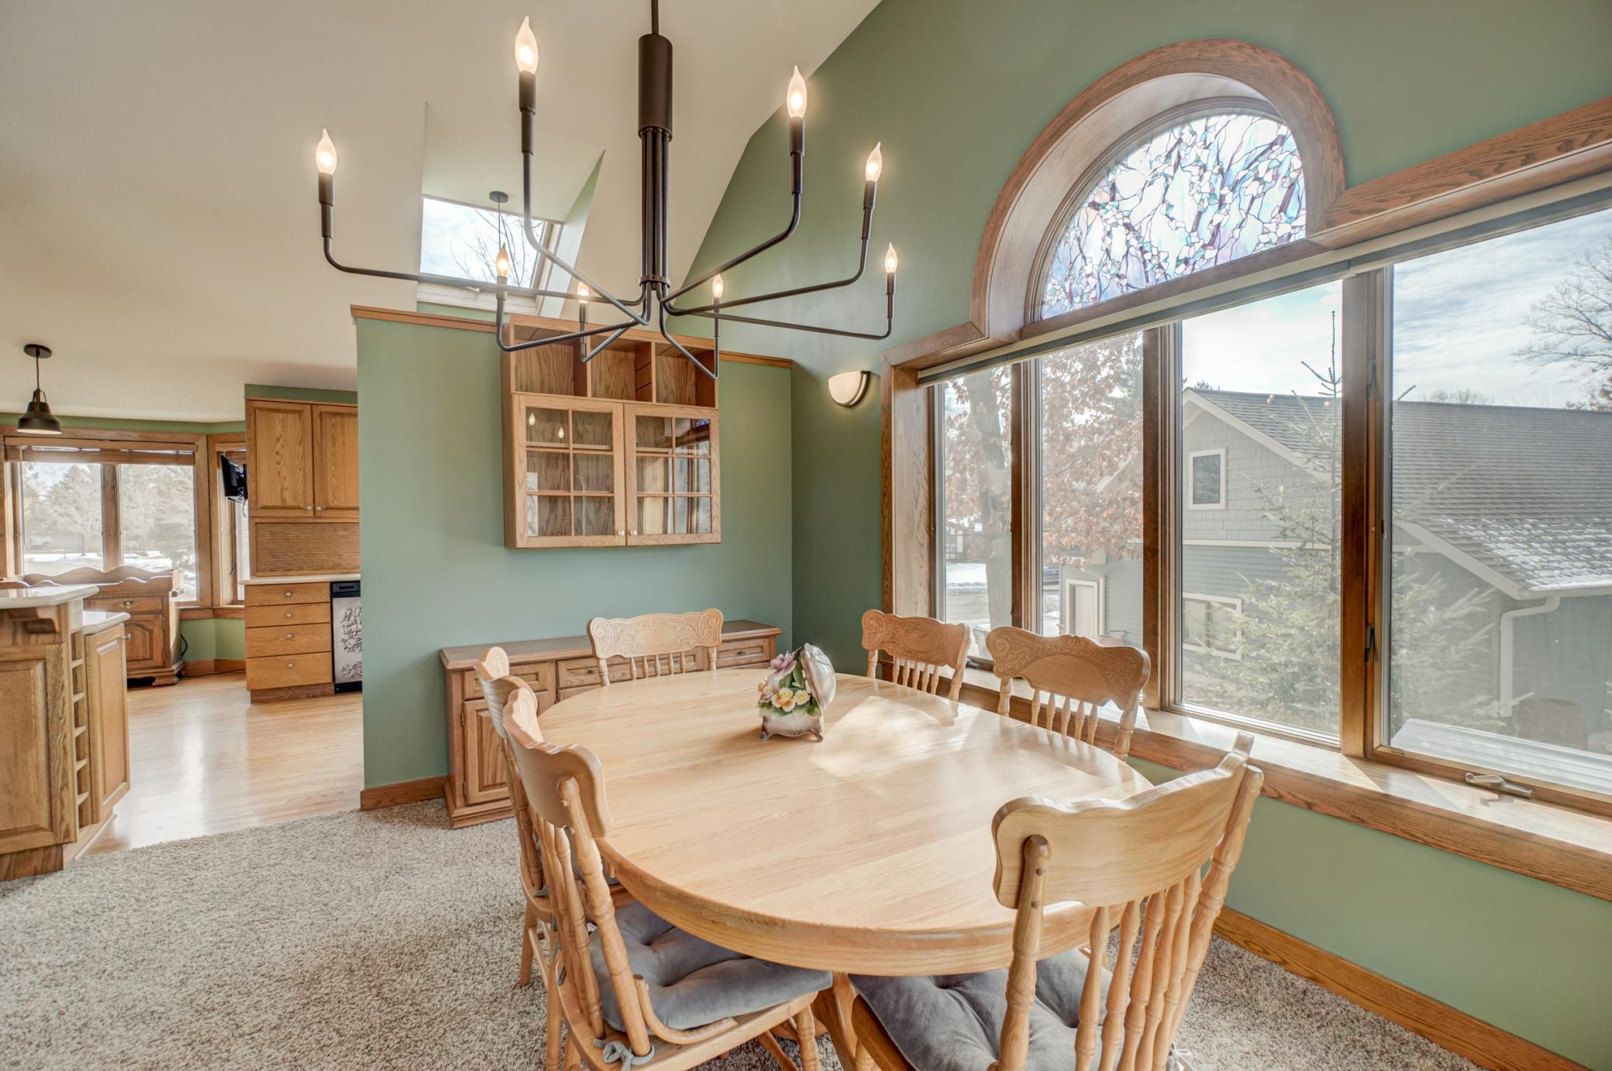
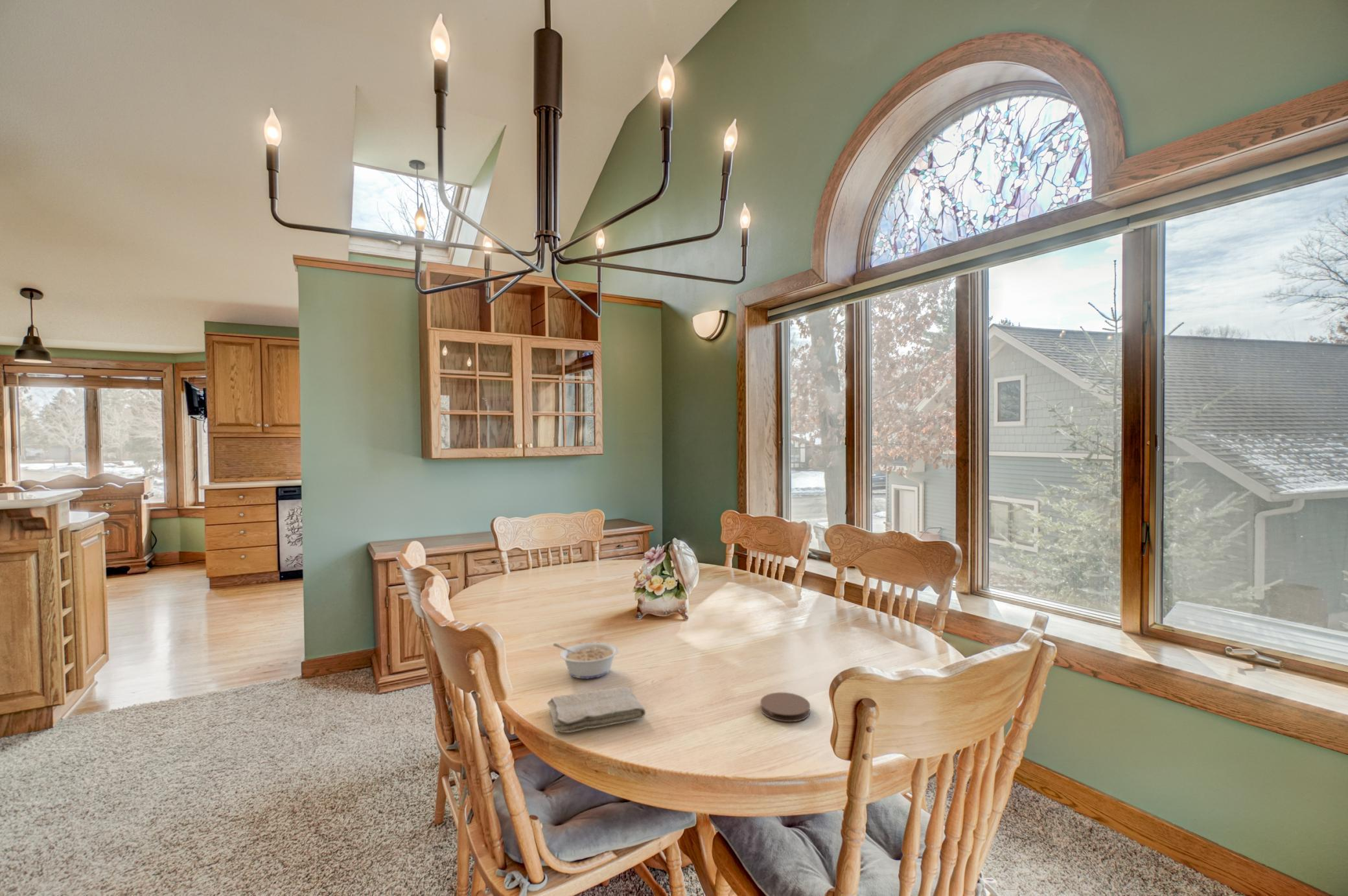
+ legume (587, 660)
+ coaster (785, 706)
+ washcloth (595, 707)
